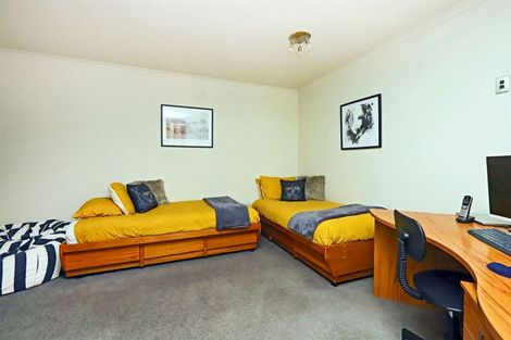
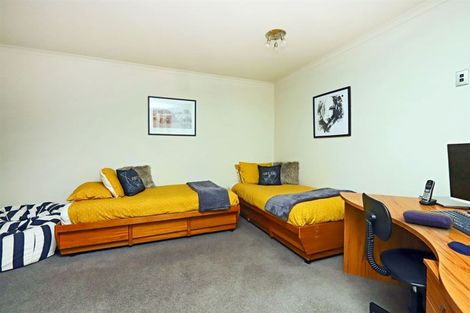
+ pencil case (427, 218)
